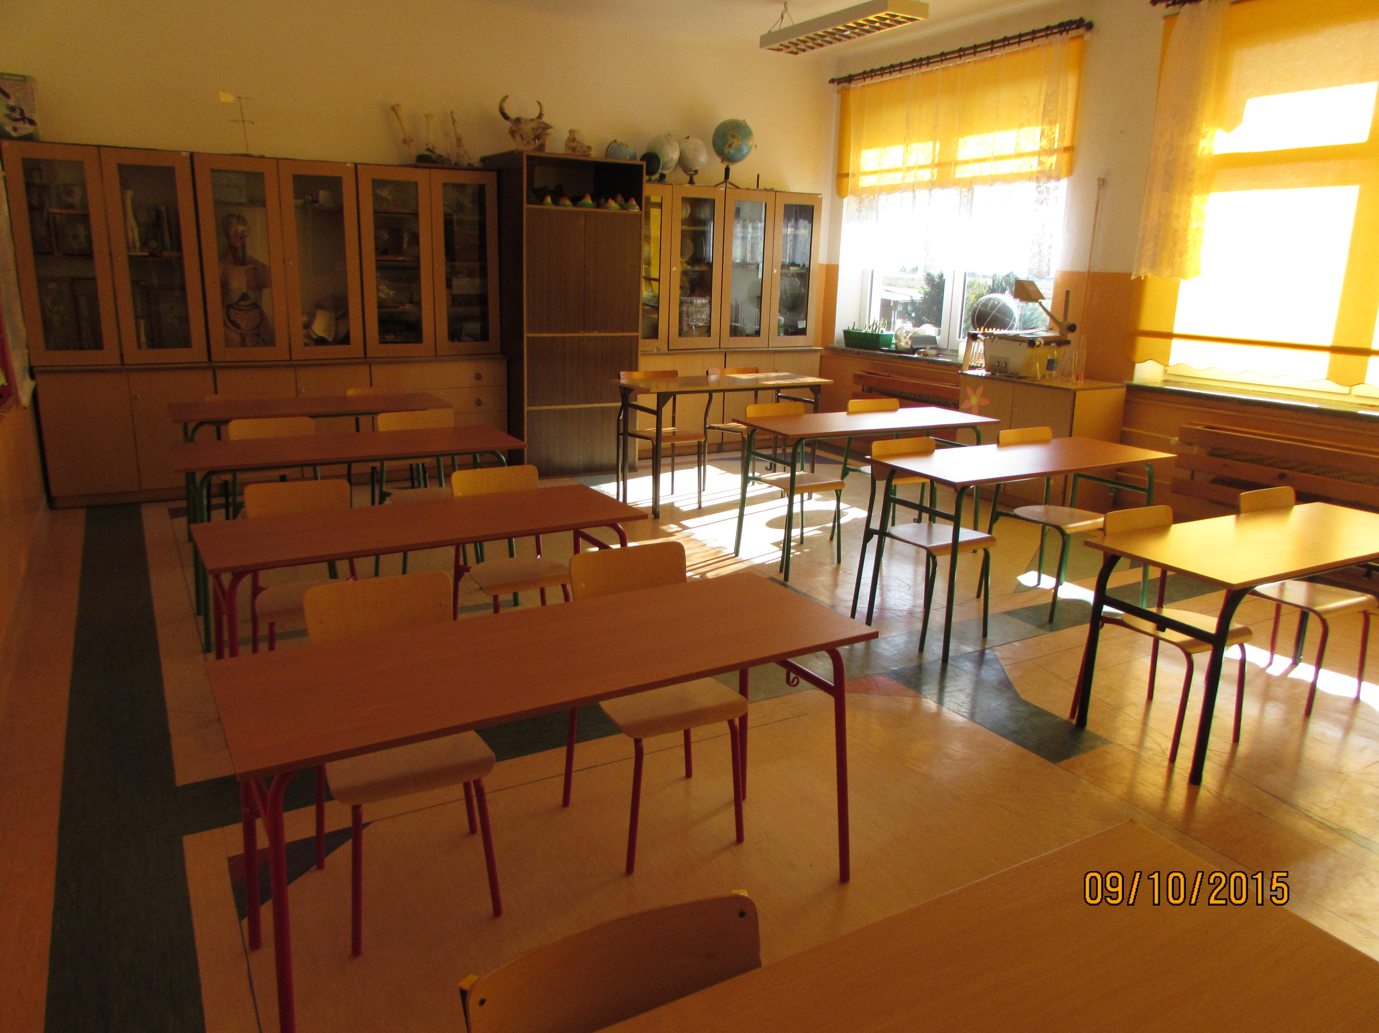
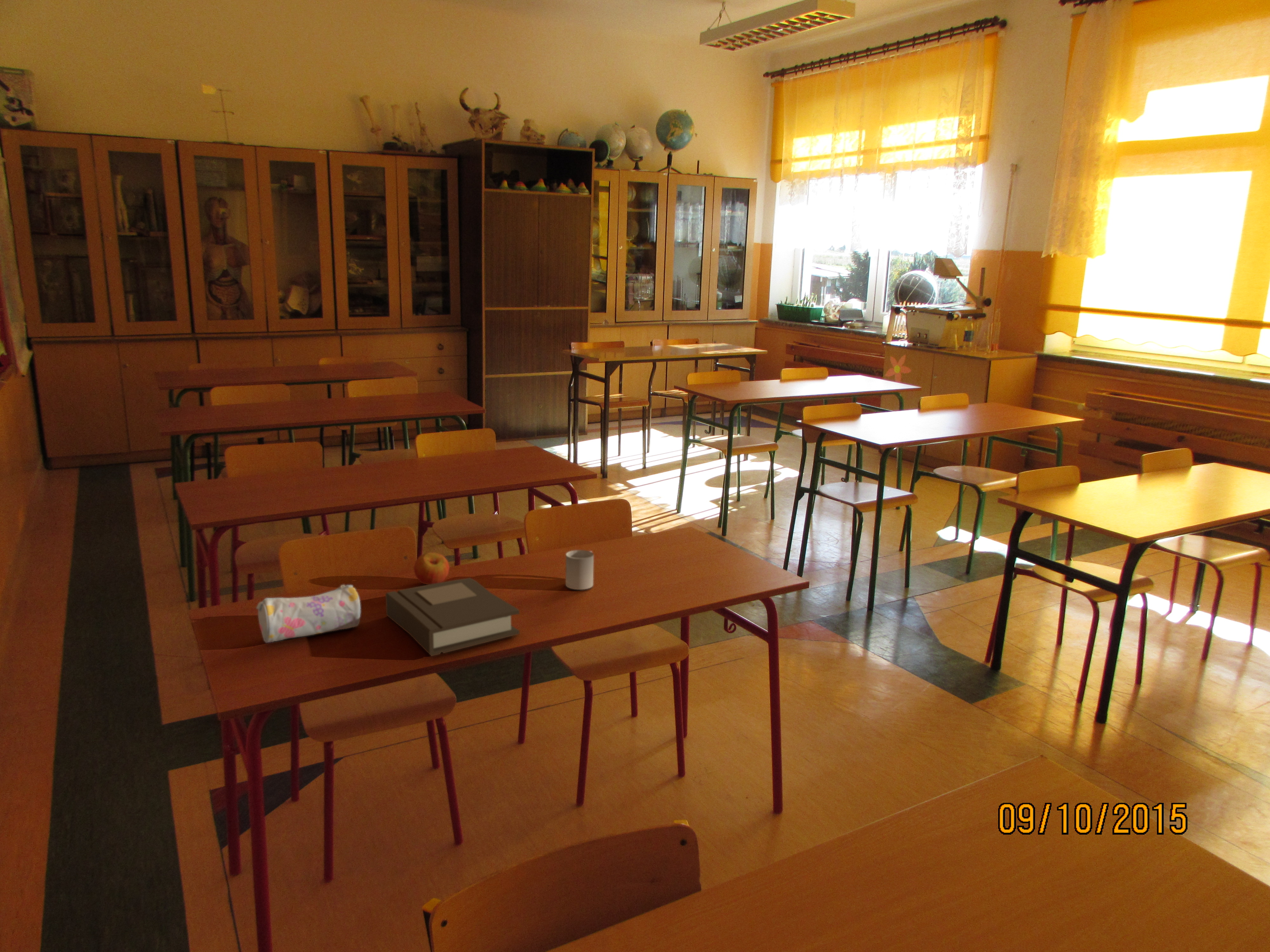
+ book (451, 613)
+ pencil case (310, 613)
+ apple (432, 569)
+ cup (583, 568)
